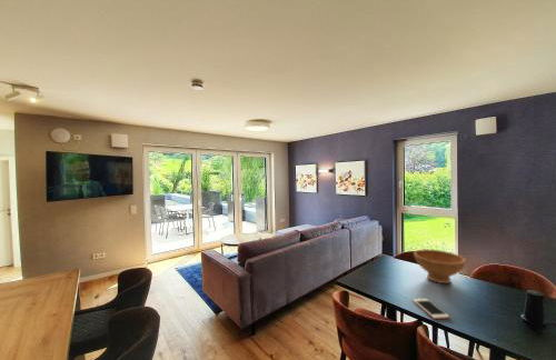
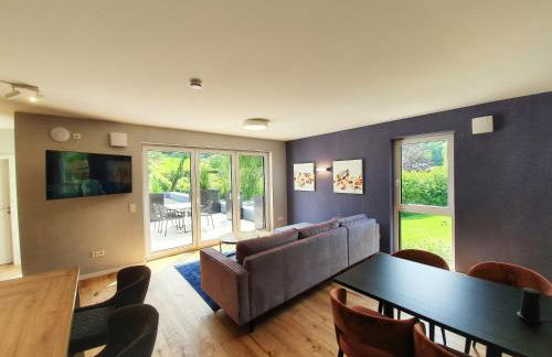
- cell phone (429, 308)
- bowl (438, 267)
